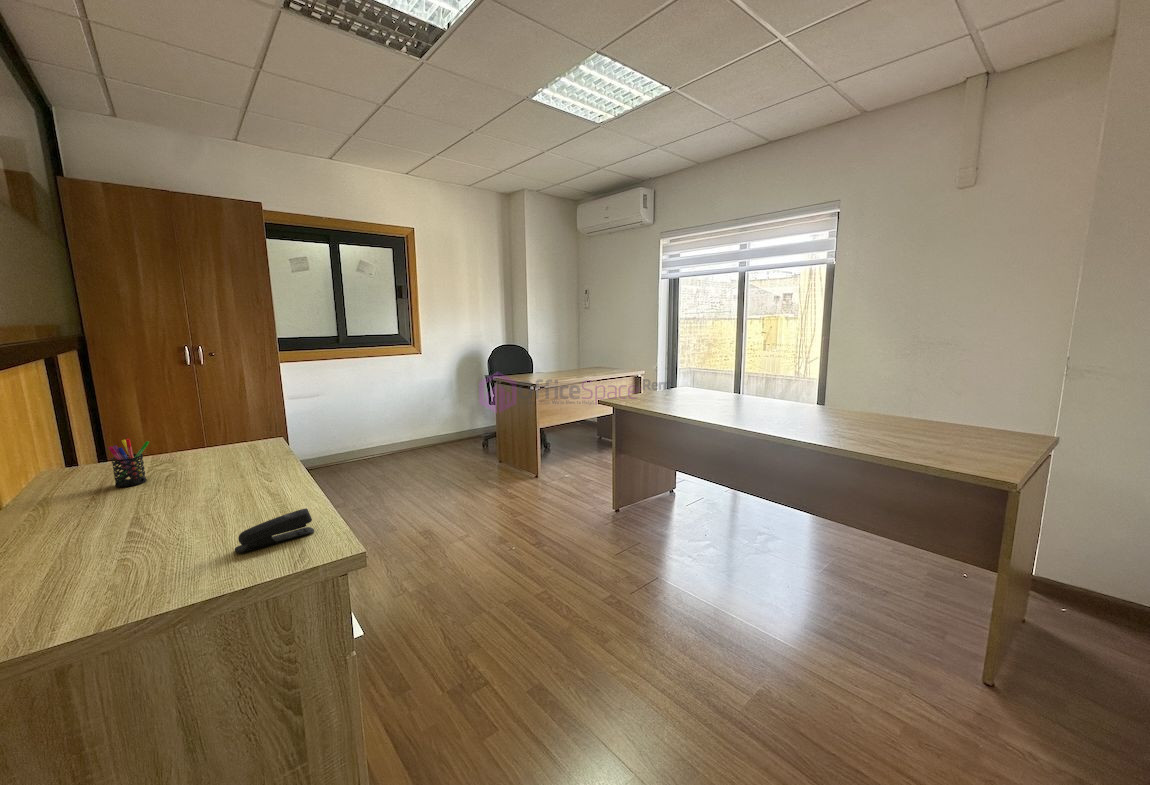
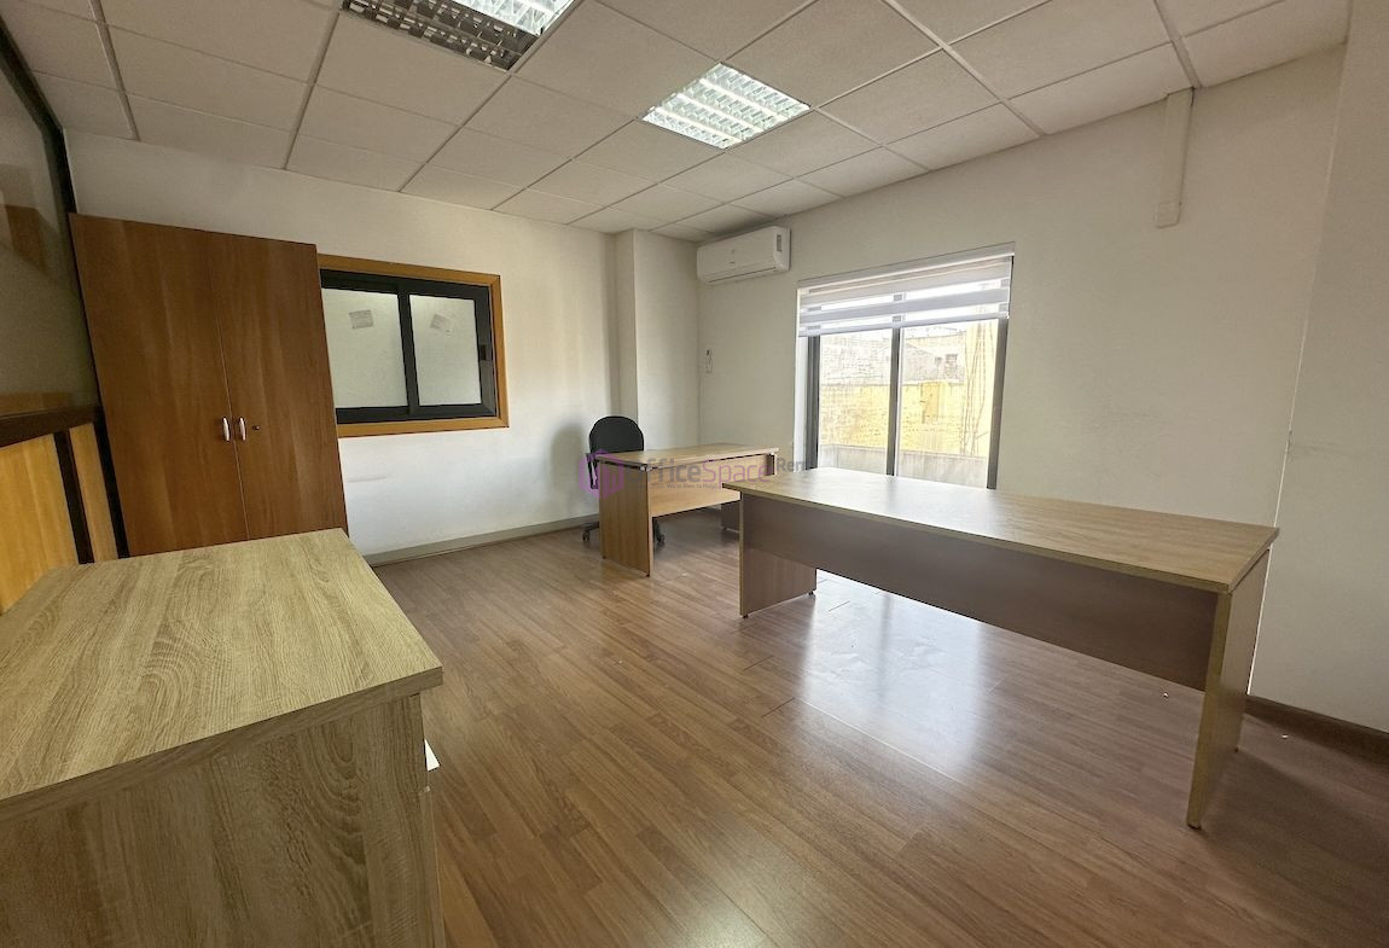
- stapler (275, 528)
- pen holder (131, 459)
